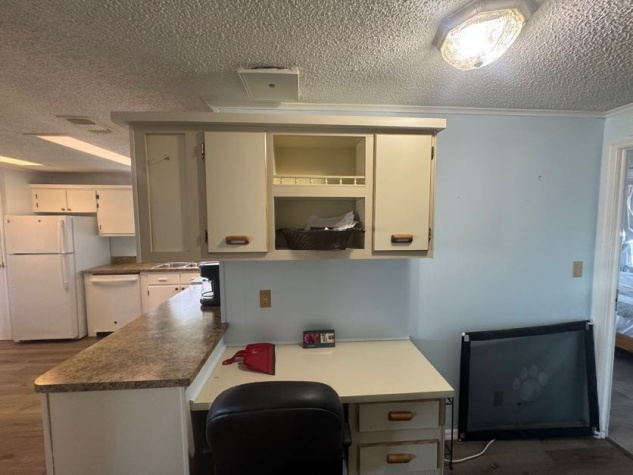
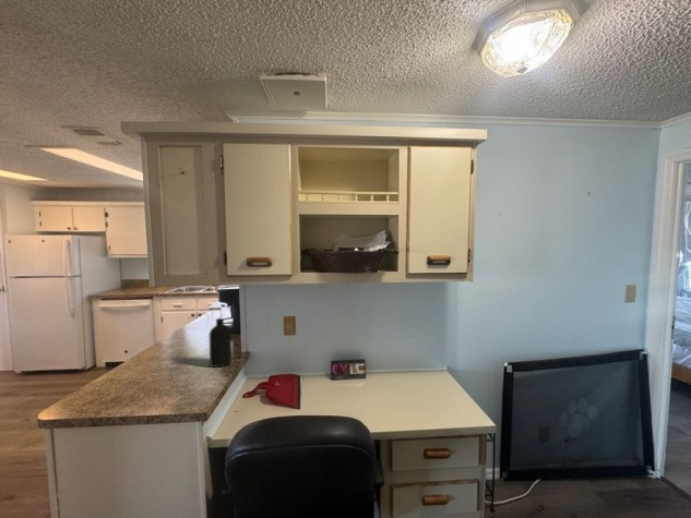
+ bottle (219, 341)
